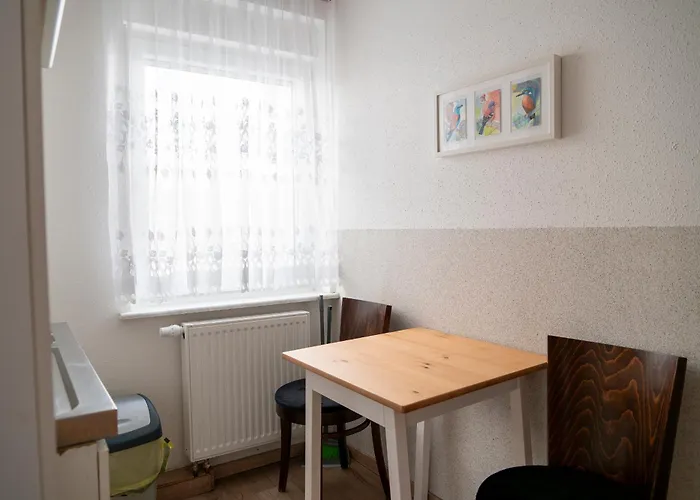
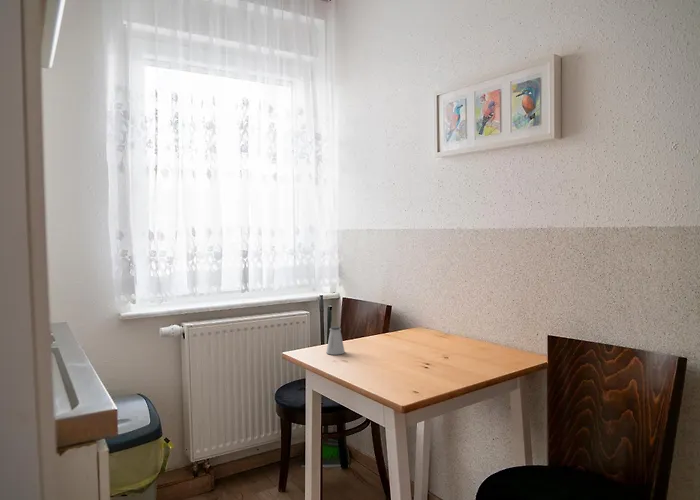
+ saltshaker (335, 339)
